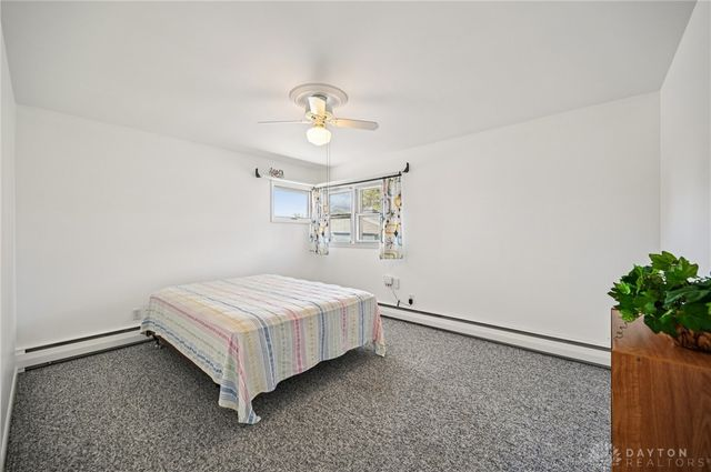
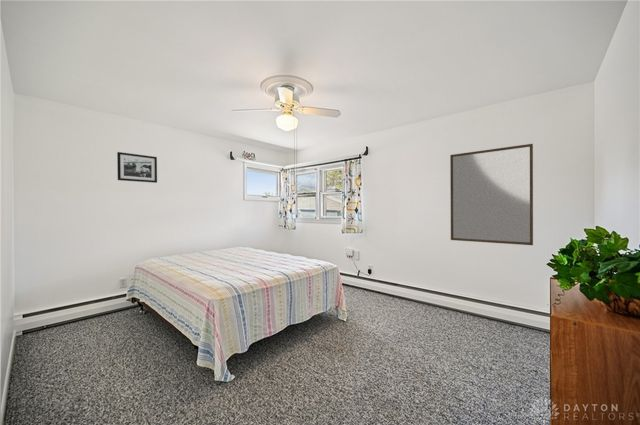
+ picture frame (138, 168)
+ home mirror (488, 196)
